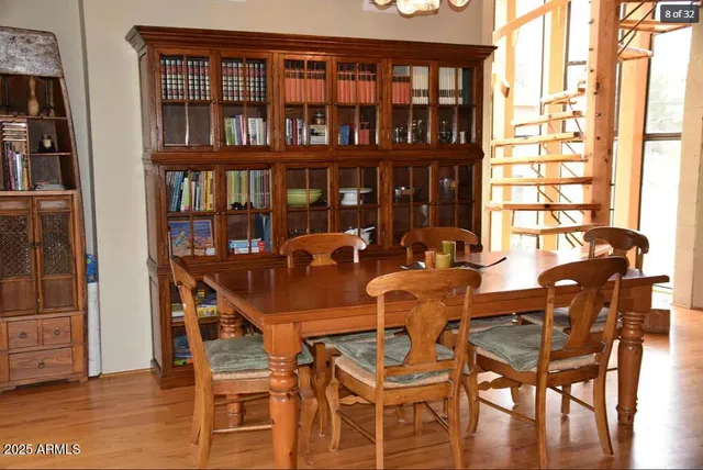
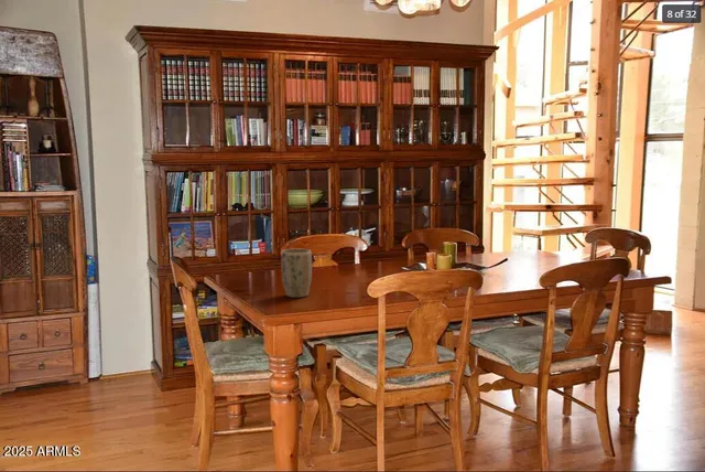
+ plant pot (296, 272)
